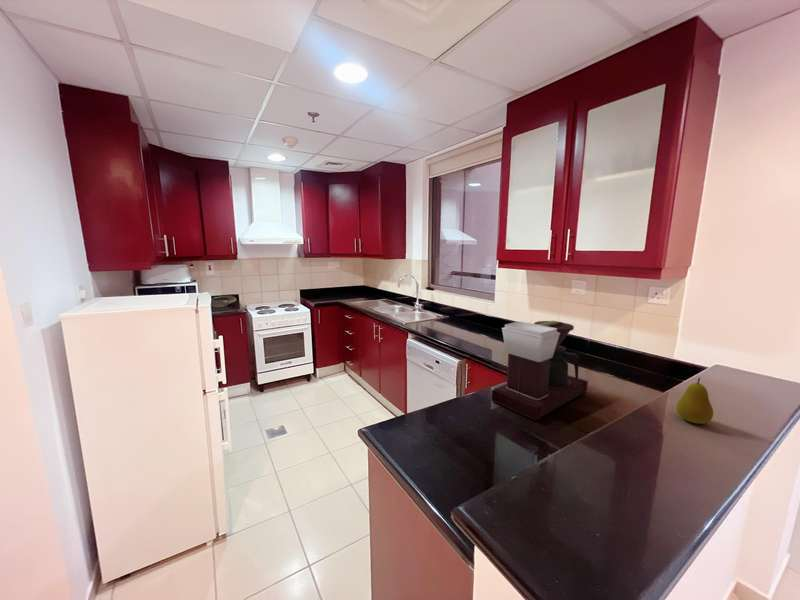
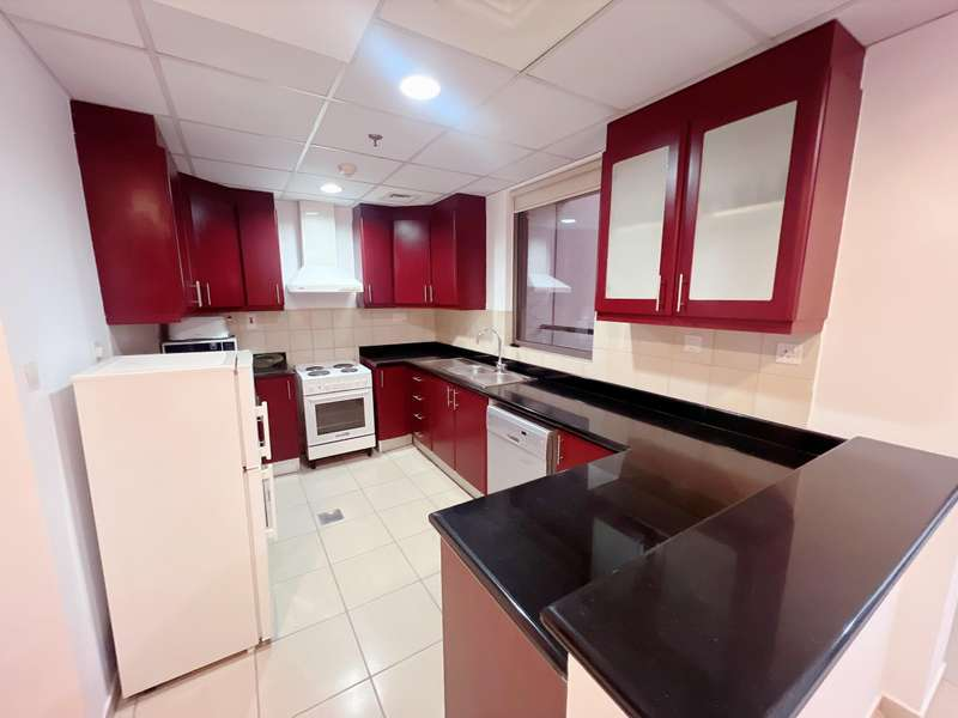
- coffee maker (543, 360)
- fruit (695, 399)
